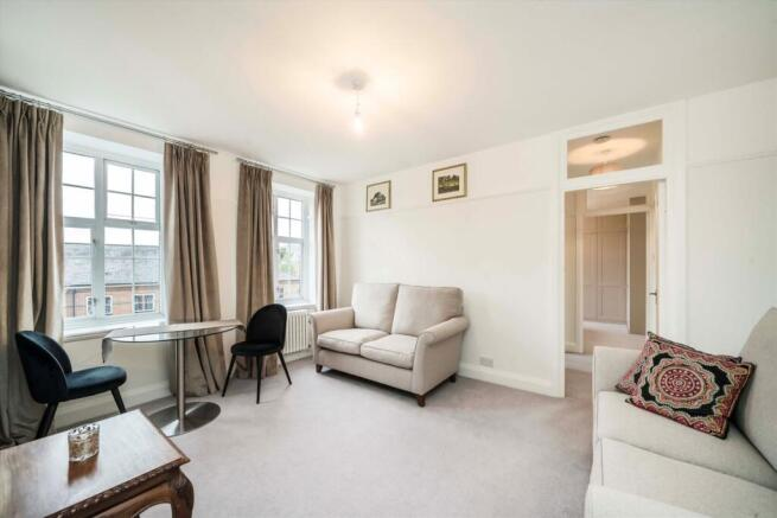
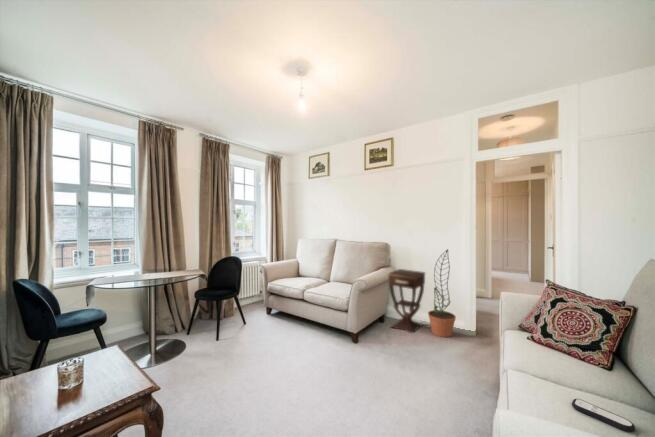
+ remote control (601, 414)
+ side table (405, 300)
+ decorative plant (441, 290)
